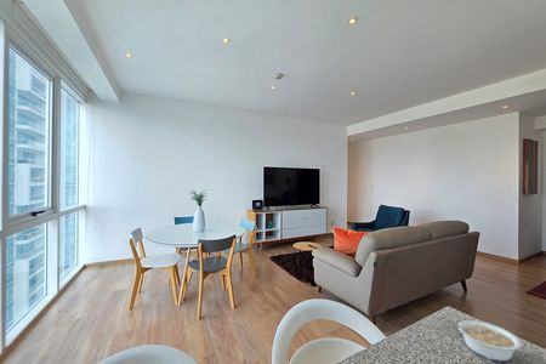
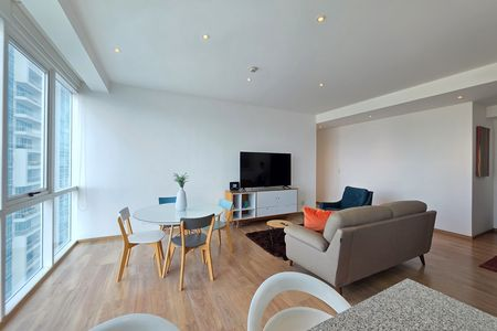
- legume (485, 340)
